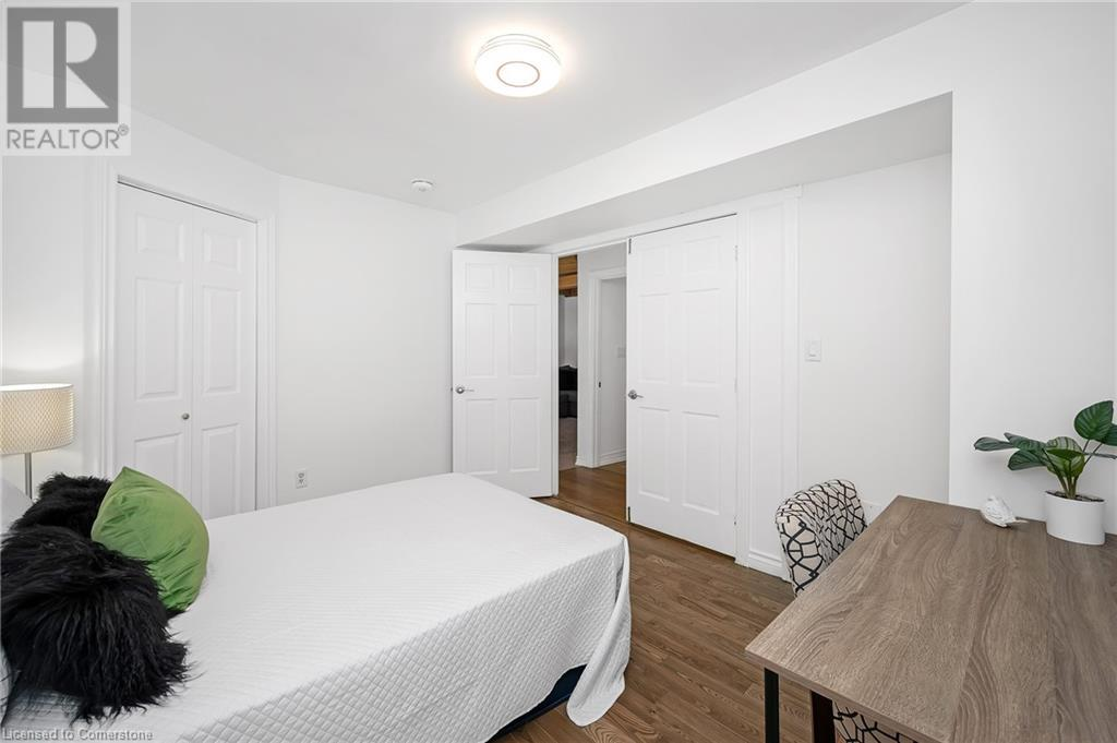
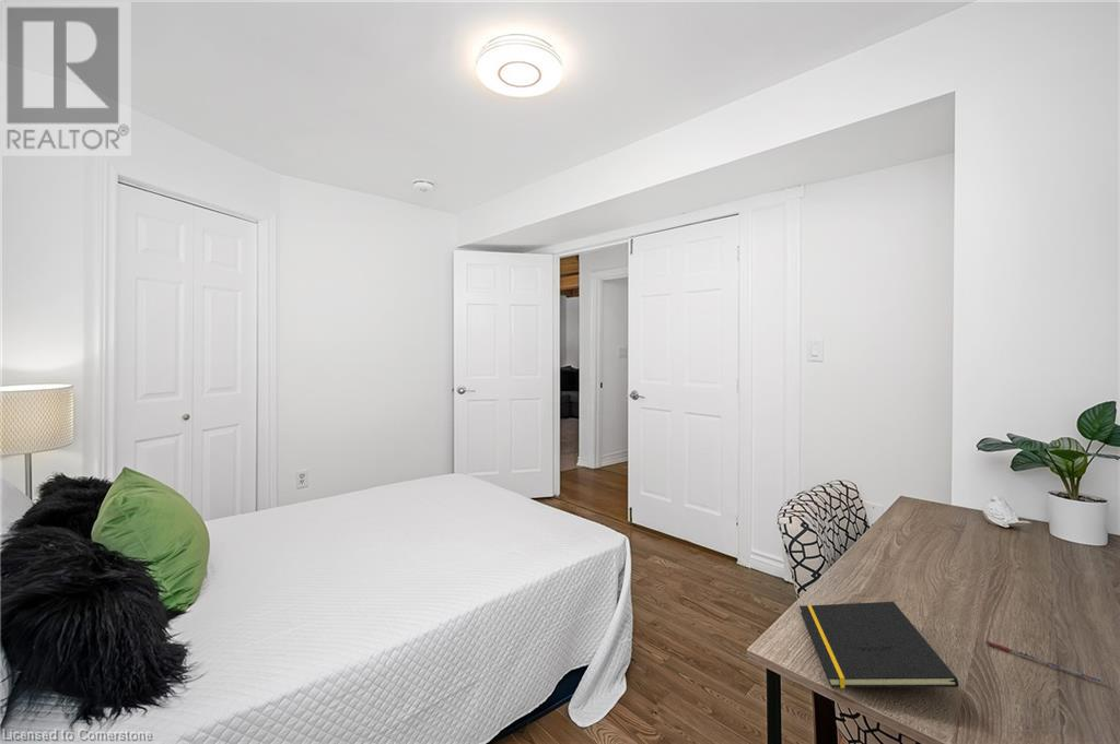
+ pen (1042, 661)
+ notepad (865, 639)
